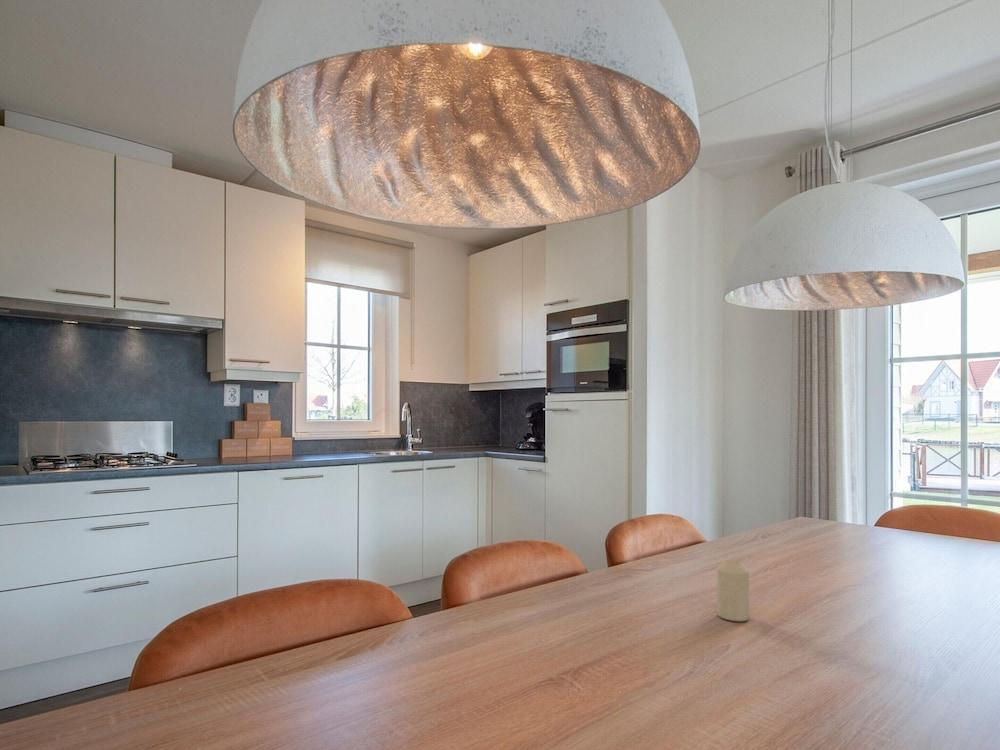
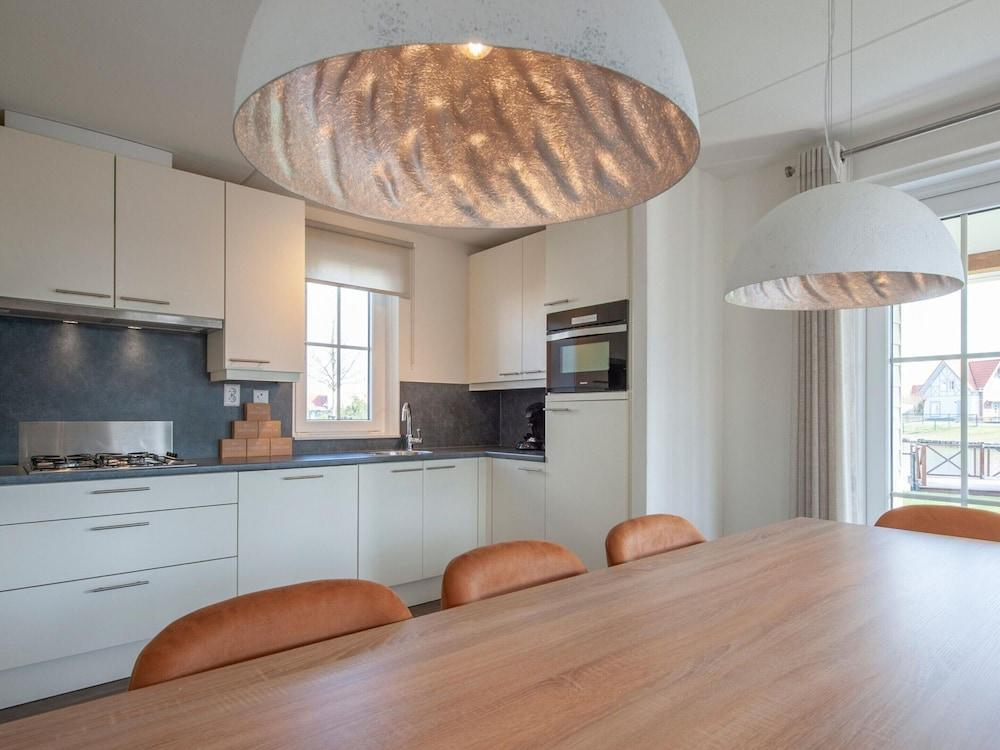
- candle (733, 588)
